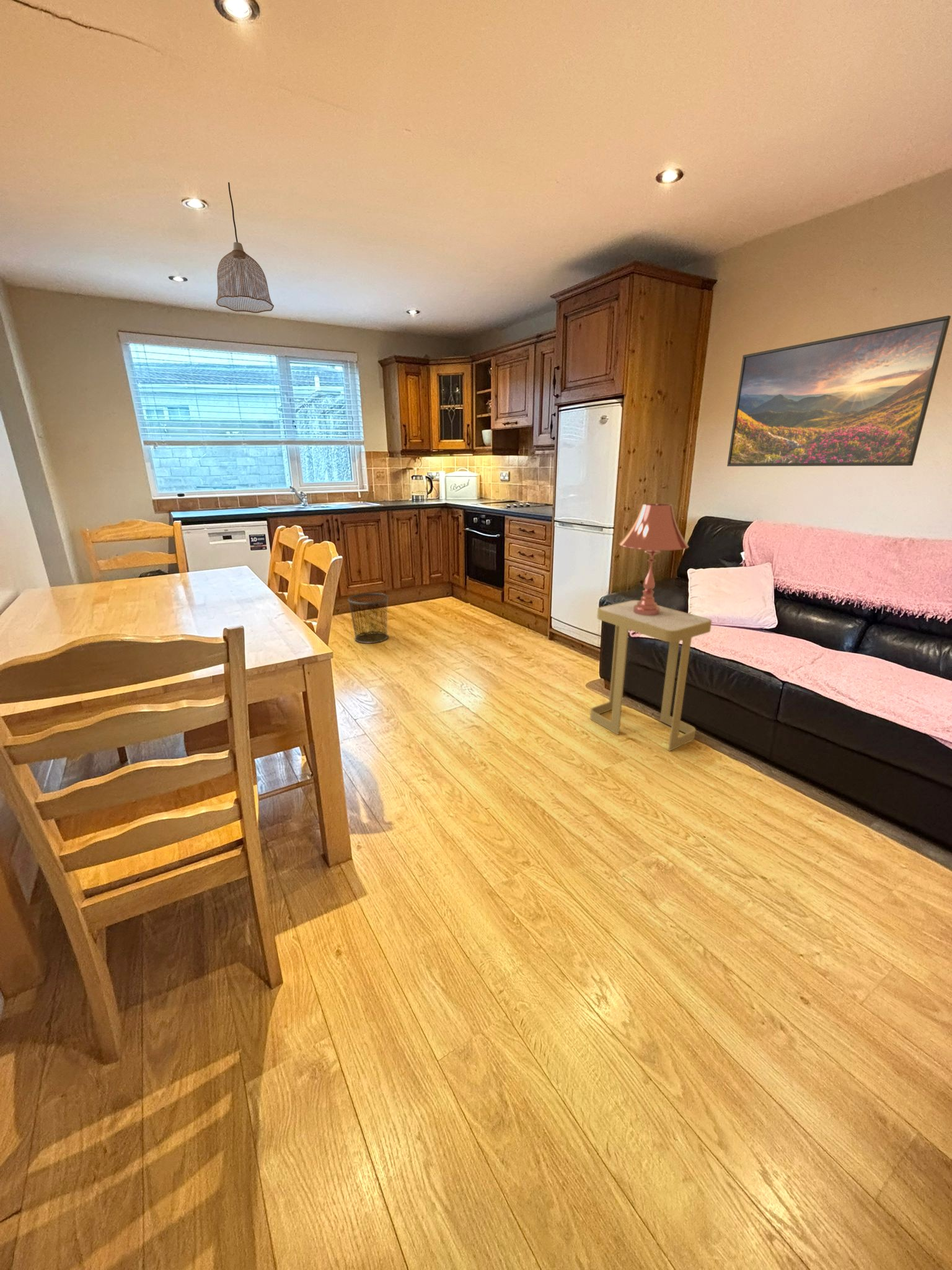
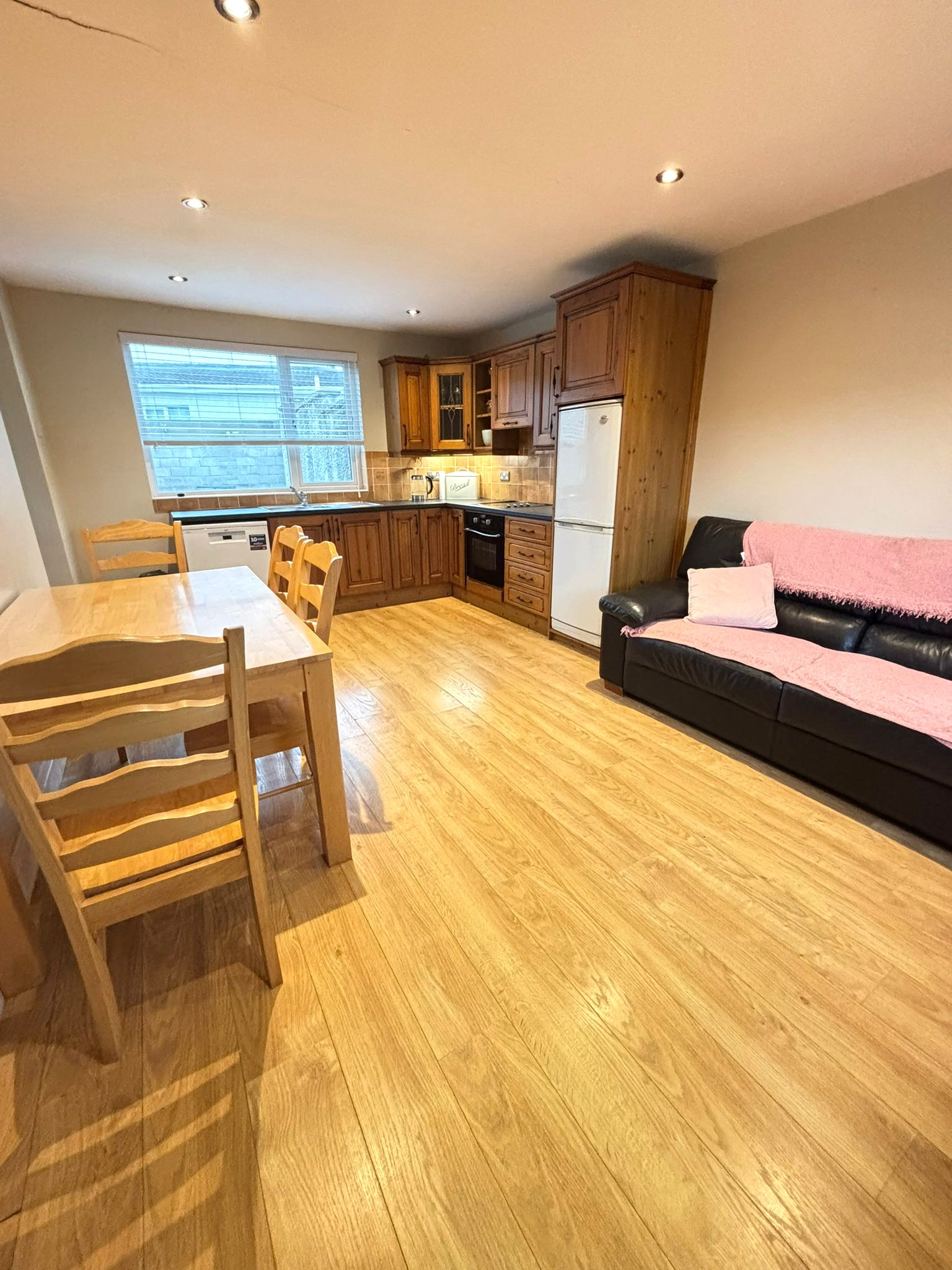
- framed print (819, 404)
- waste bin (369, 618)
- pendant lamp (237, 246)
- side table (665, 676)
- table lamp (651, 559)
